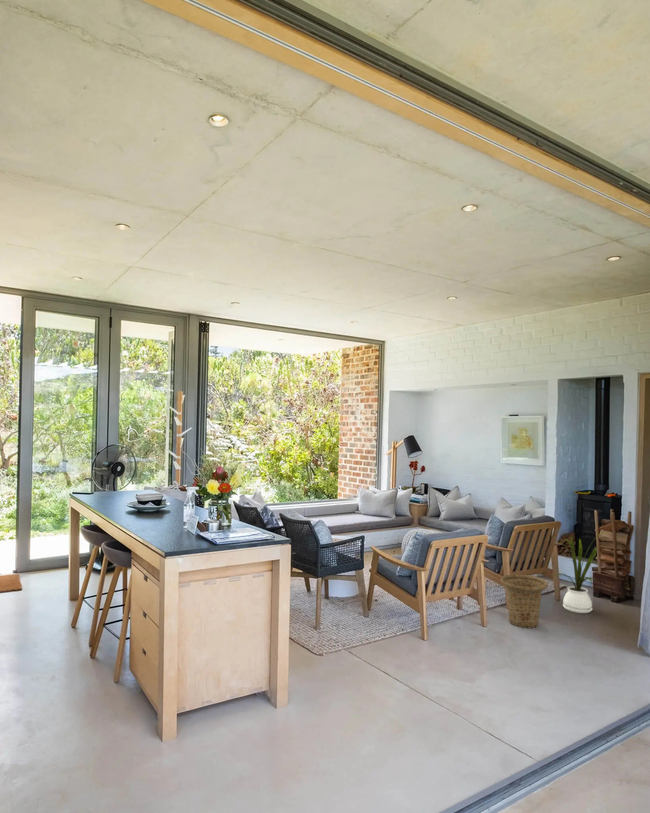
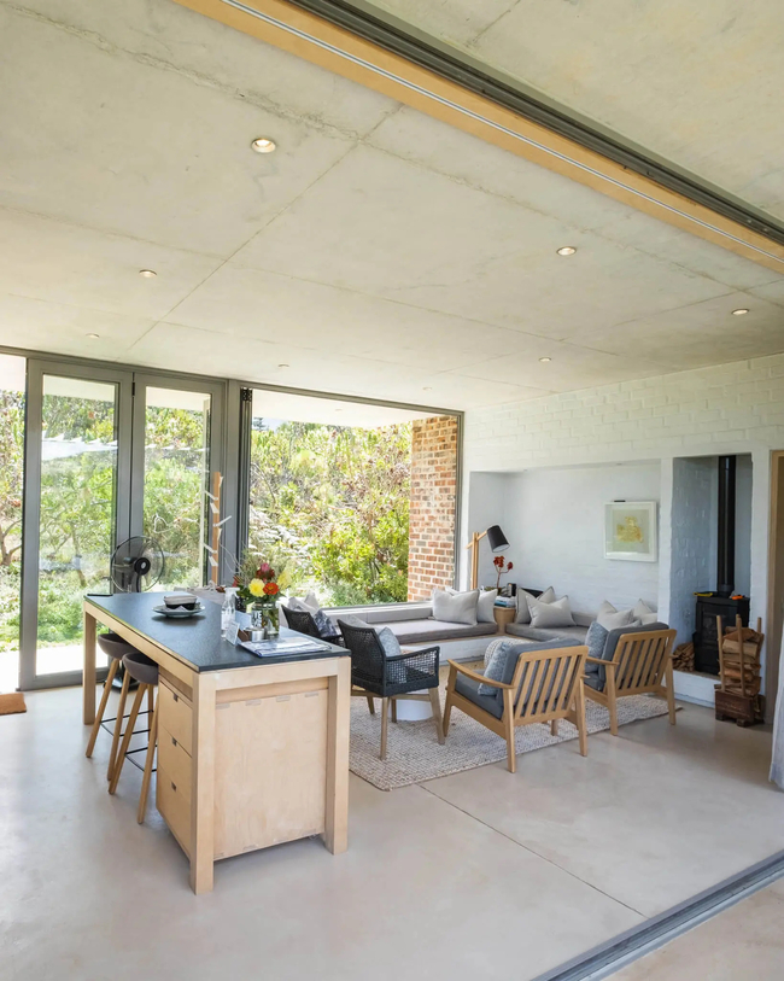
- house plant (580, 569)
- basket (523, 601)
